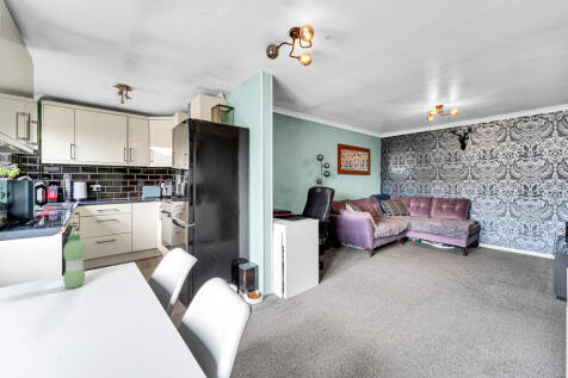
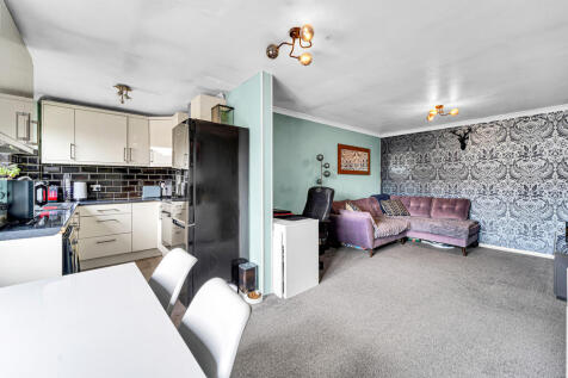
- water bottle (74, 260)
